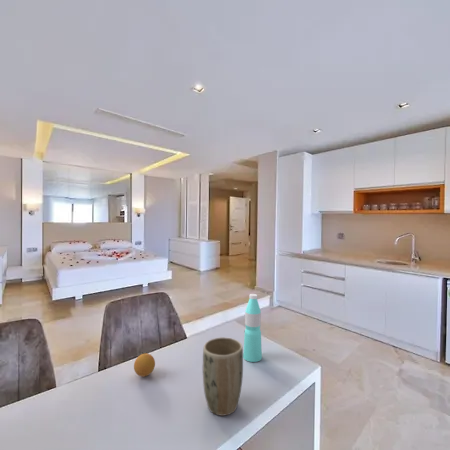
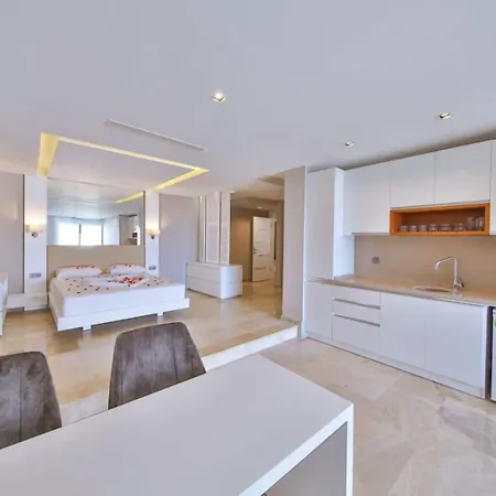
- water bottle (252, 326)
- plant pot (222, 375)
- fruit (144, 364)
